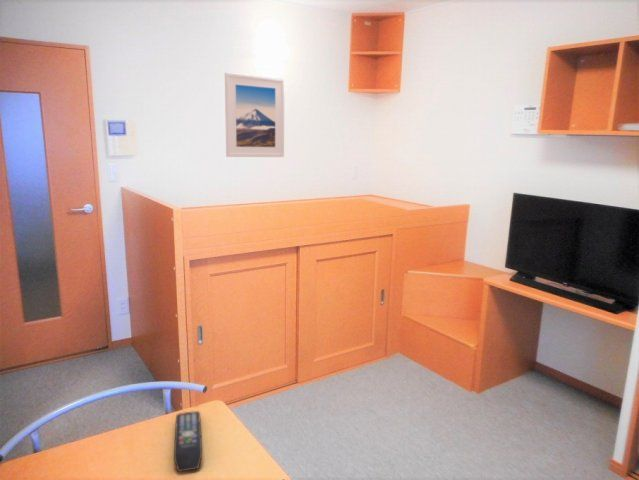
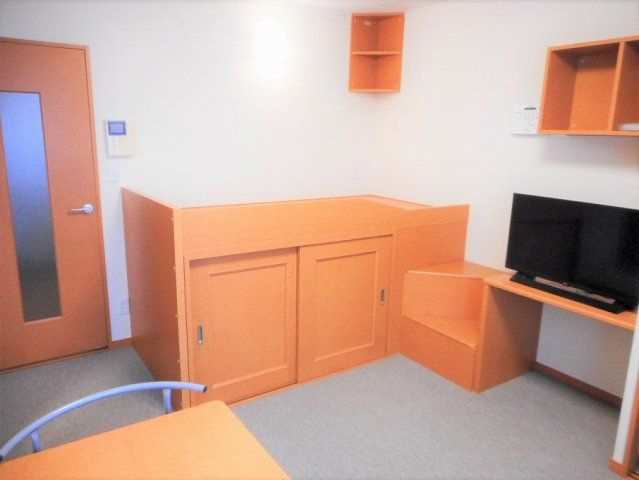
- remote control (188, 436)
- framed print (255, 117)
